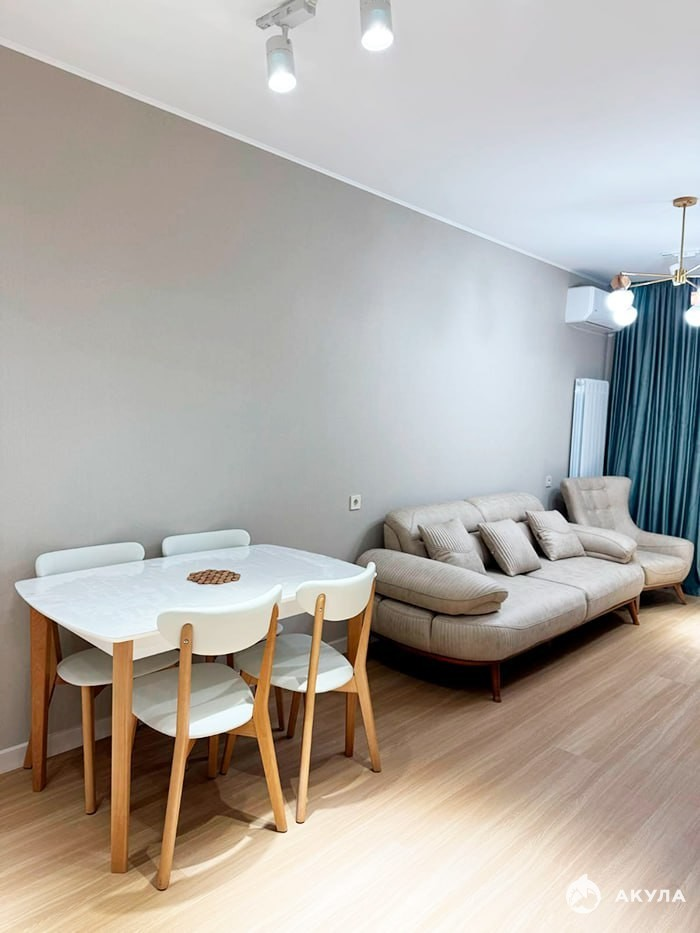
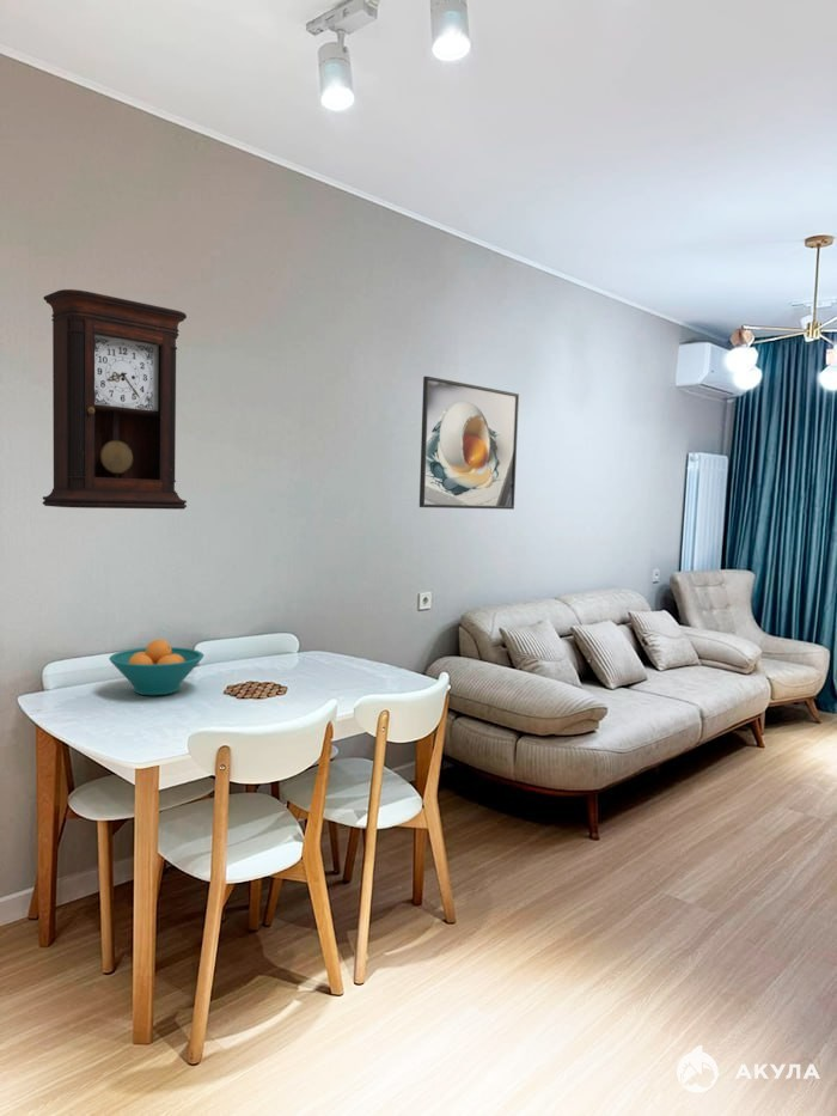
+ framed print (471, 447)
+ pendulum clock (121, 407)
+ fruit bowl (157, 665)
